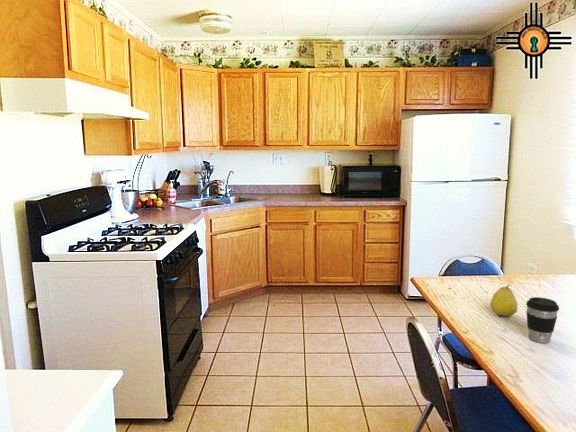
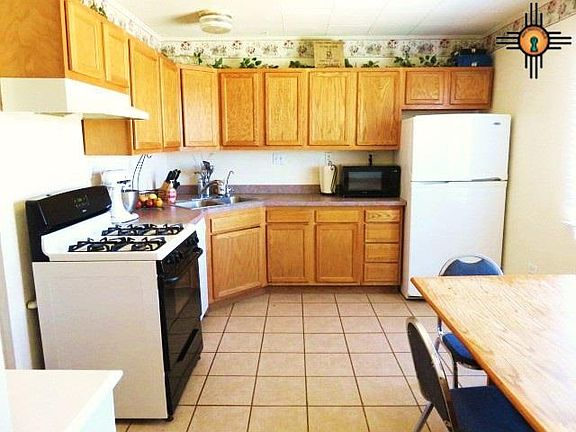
- coffee cup (541, 320)
- fruit (503, 300)
